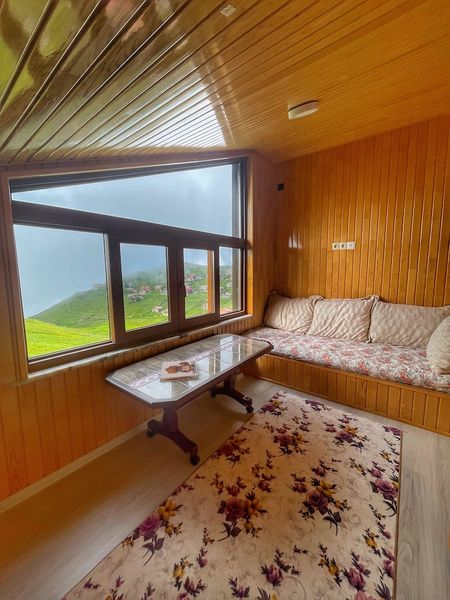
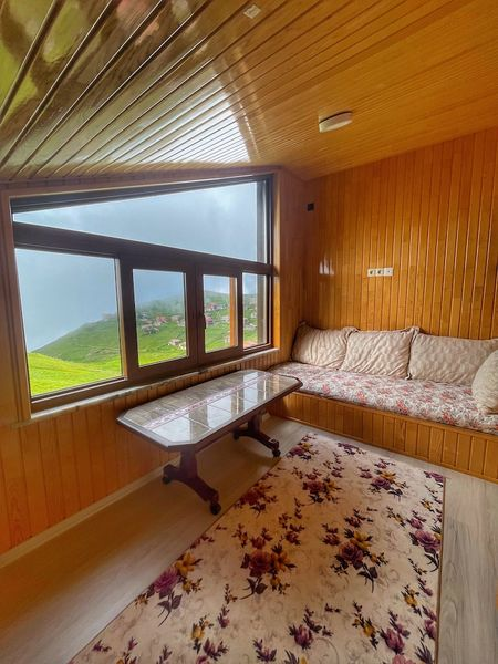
- board game (179, 369)
